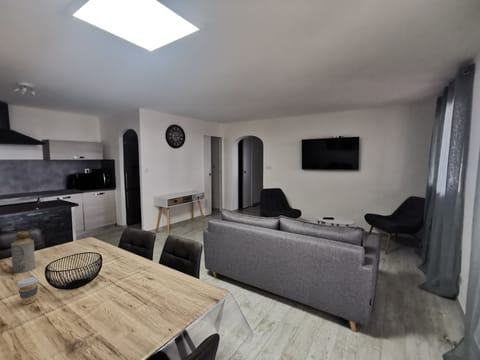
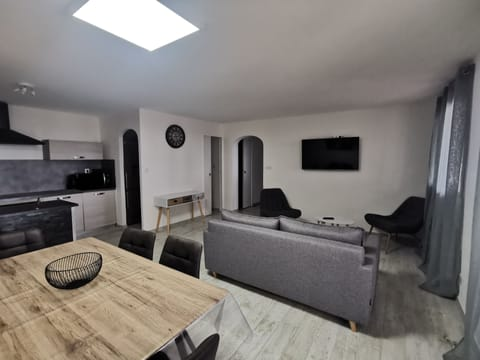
- bottle (23, 250)
- coffee cup (28, 290)
